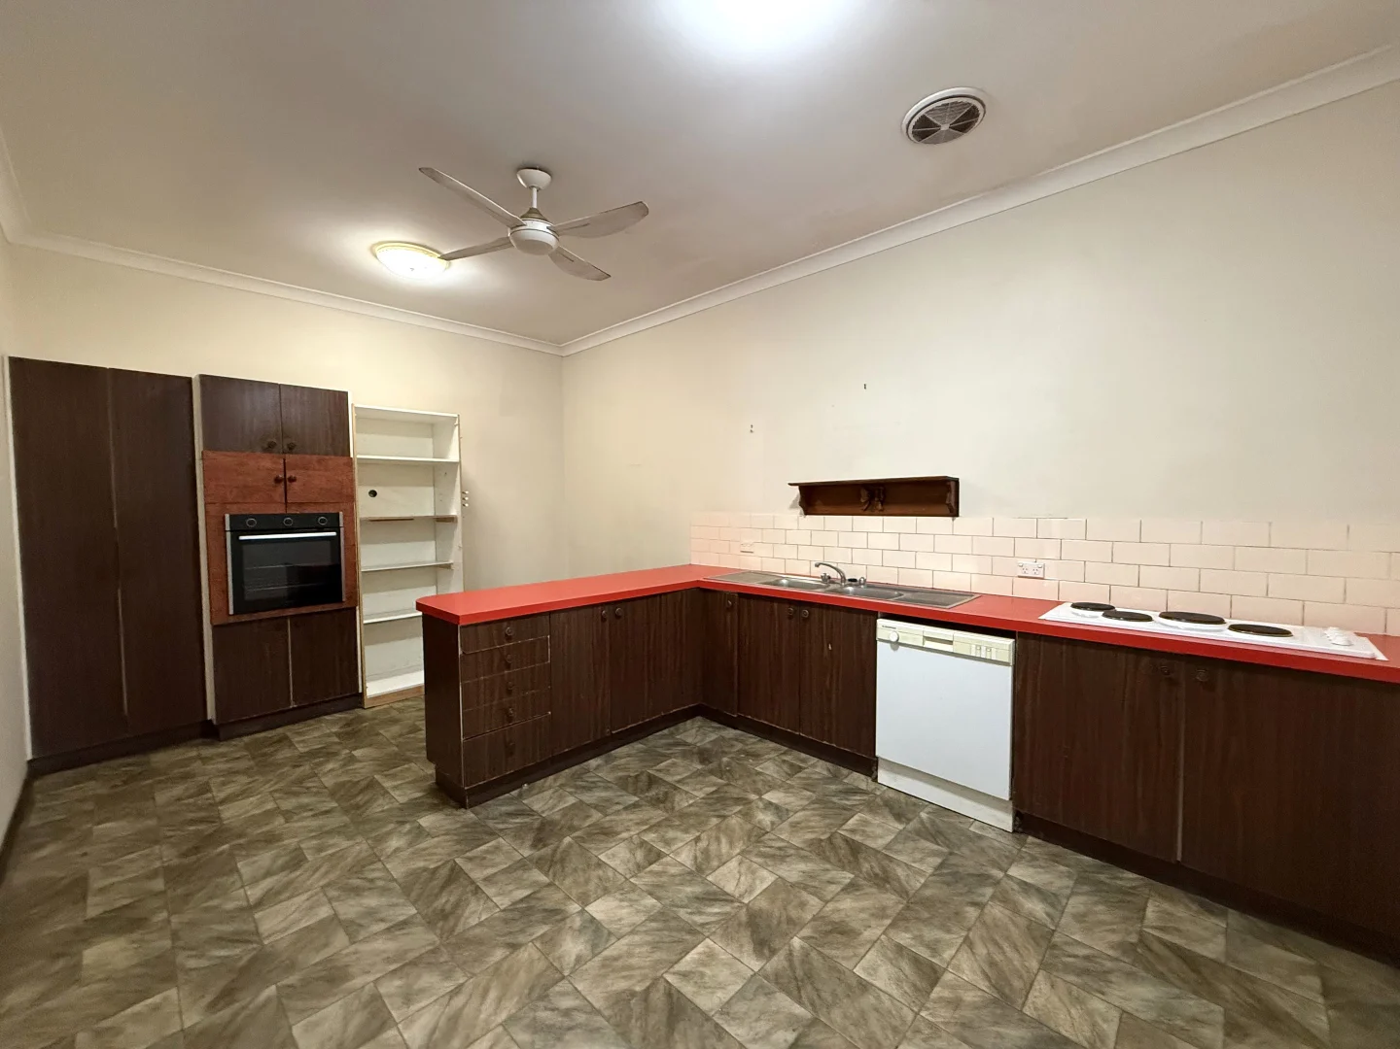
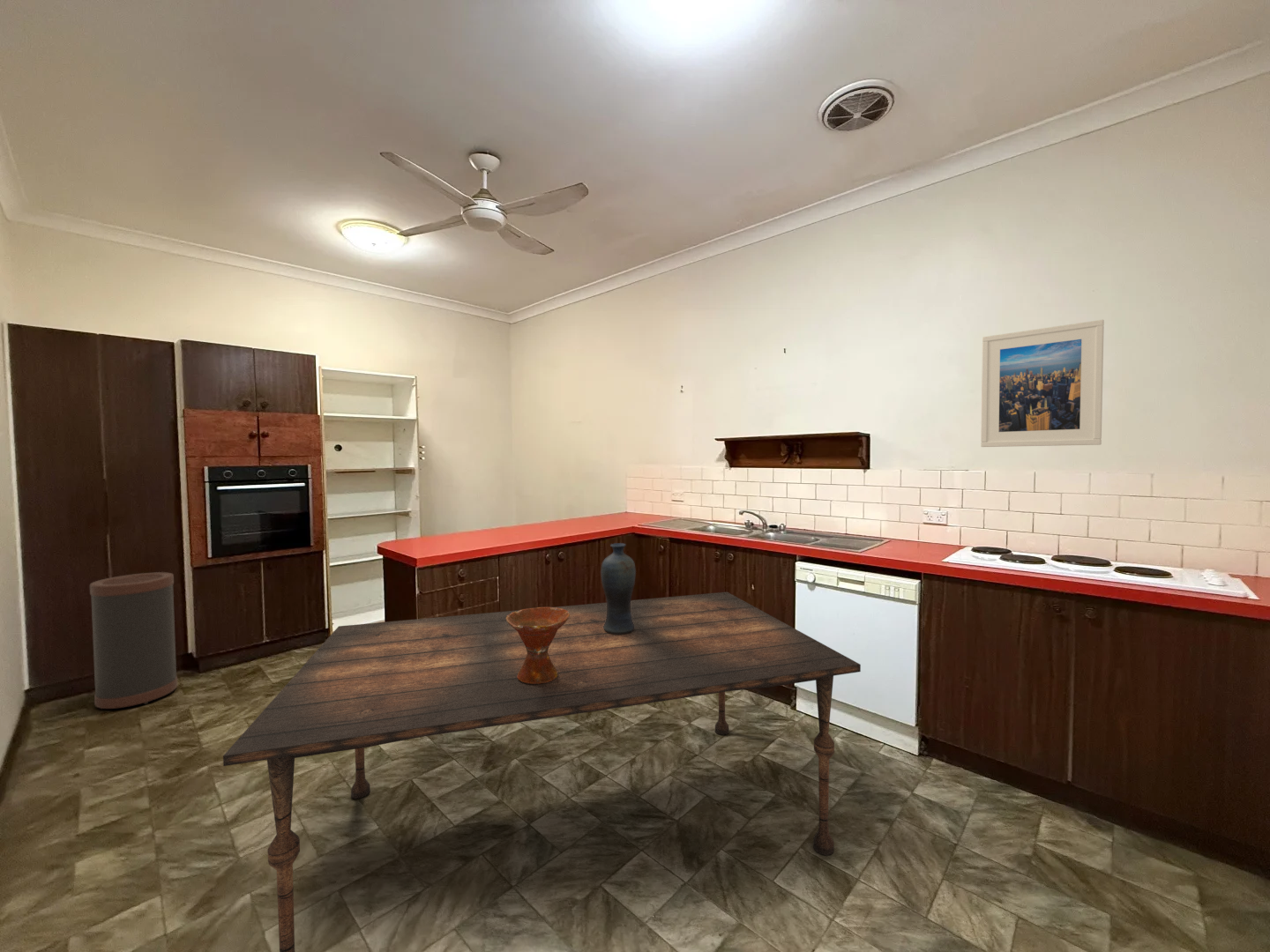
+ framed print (1038, 387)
+ bowl (538, 645)
+ trash can (135, 638)
+ dining table (565, 715)
+ vase (618, 586)
